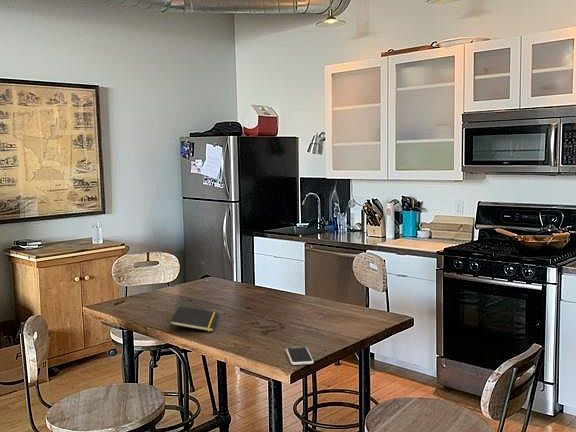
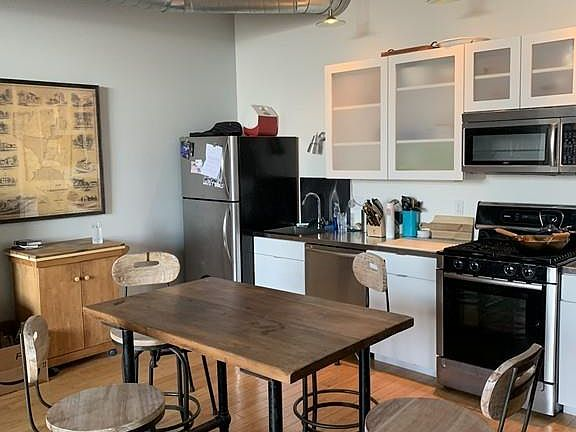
- smartphone (299, 355)
- notepad (195, 318)
